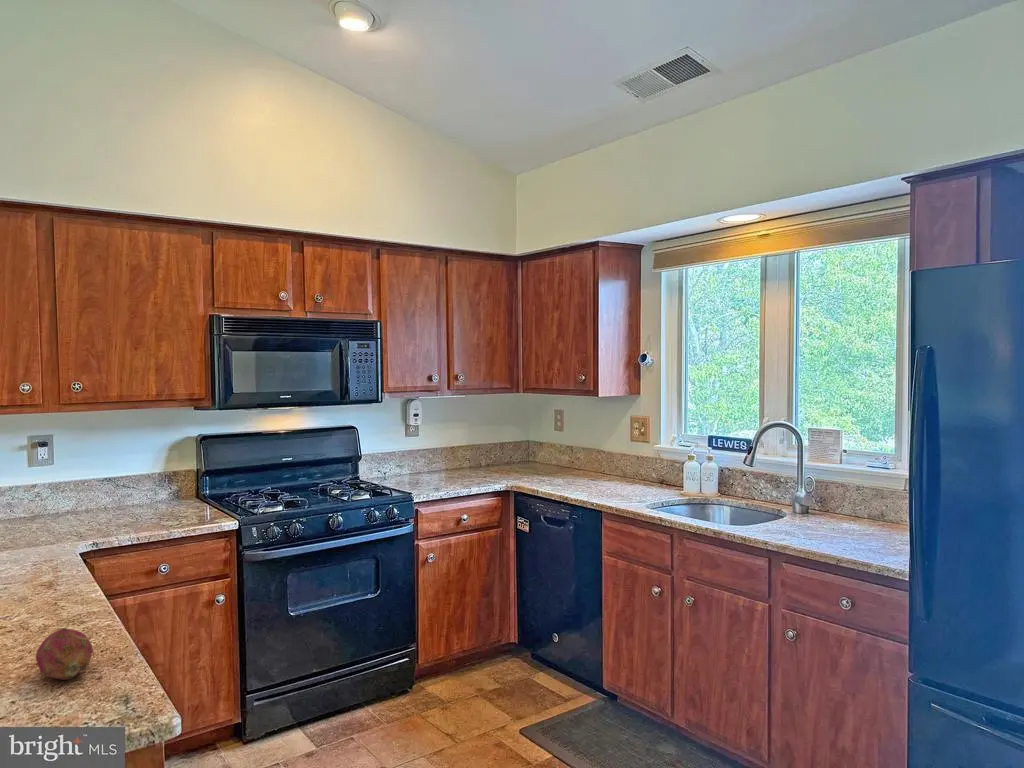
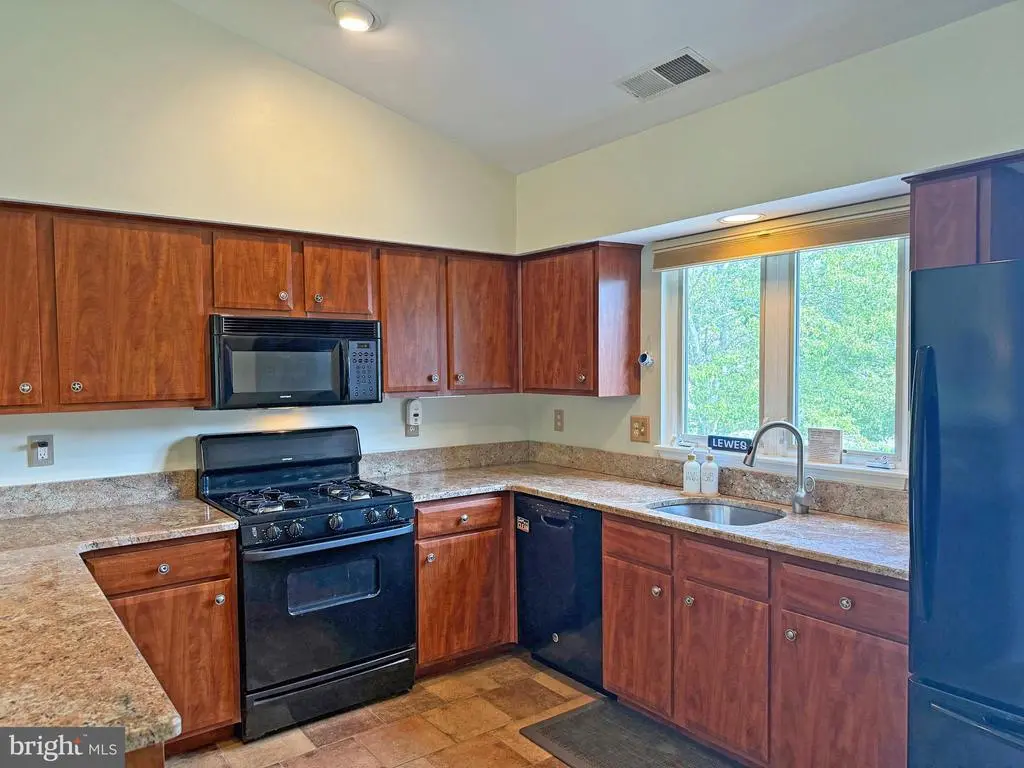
- fruit (65, 651)
